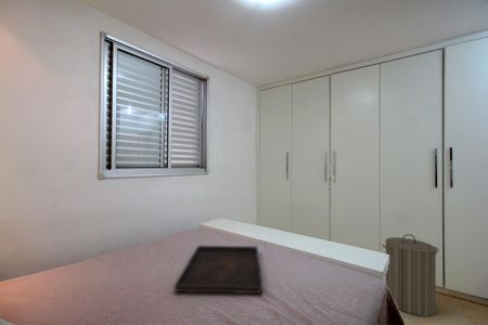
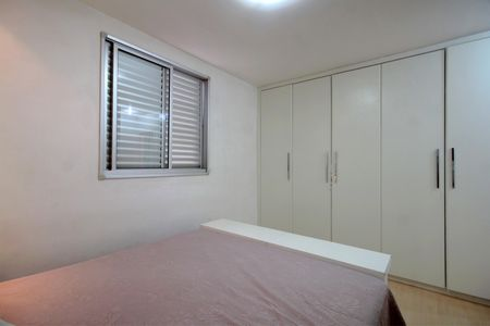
- laundry hamper (409, 269)
- serving tray (223, 264)
